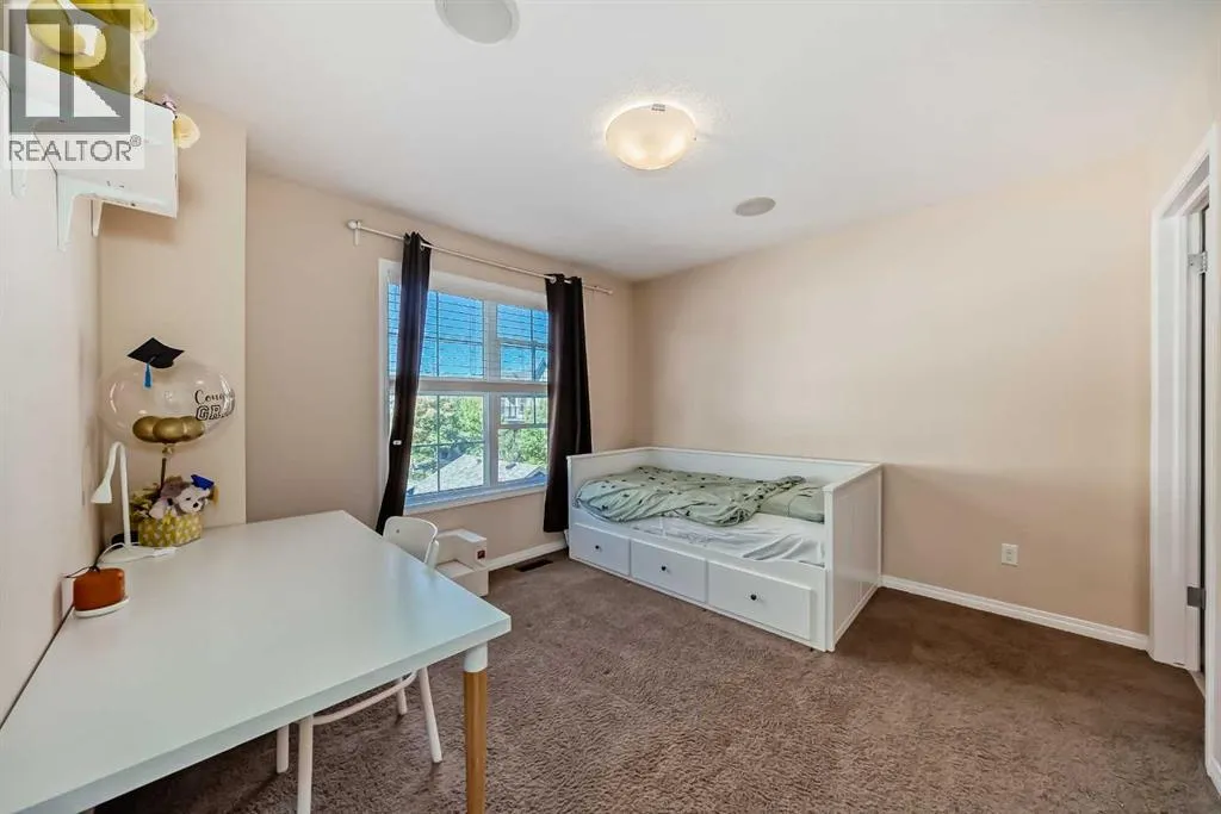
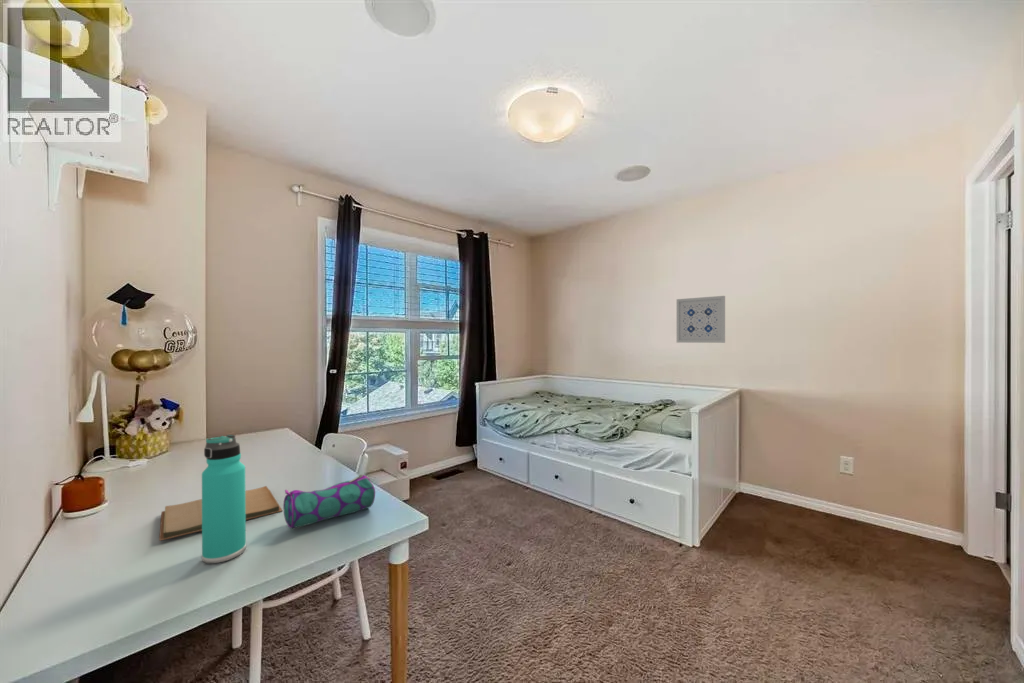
+ pencil case (330, 498)
+ thermos bottle (224, 494)
+ book (201, 508)
+ wall art (699, 320)
